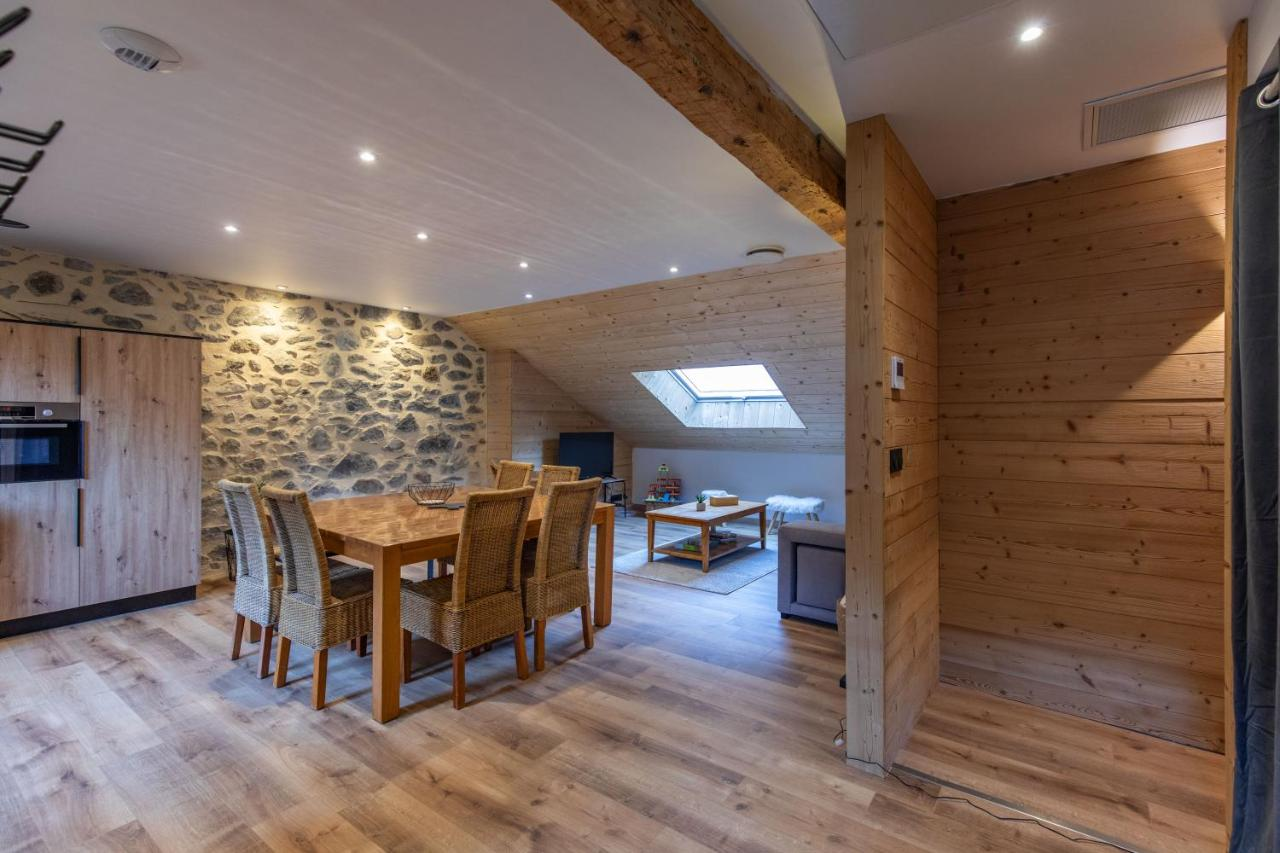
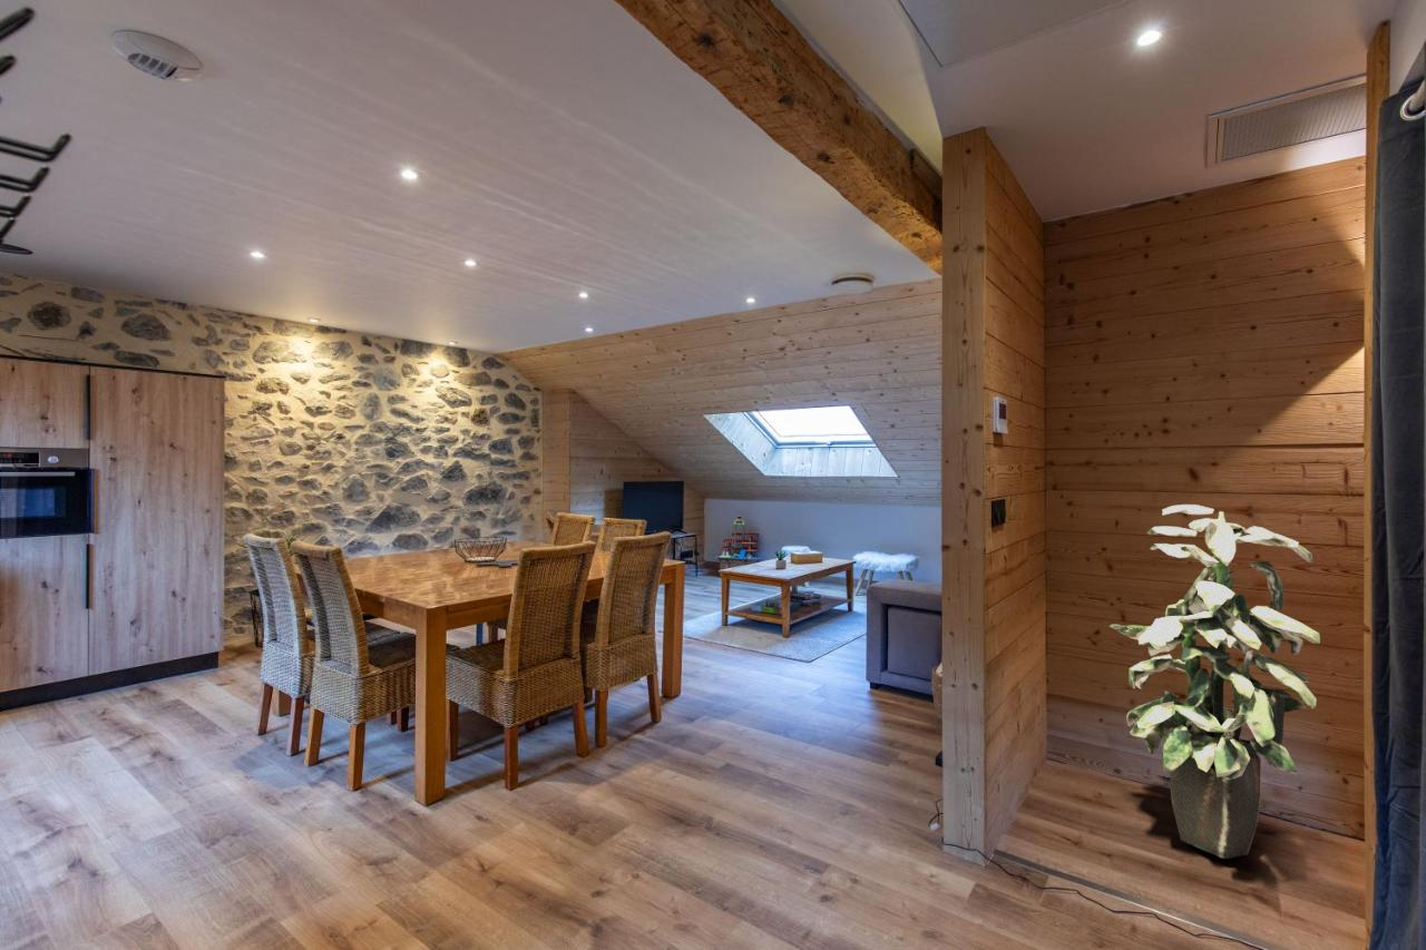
+ indoor plant (1207, 672)
